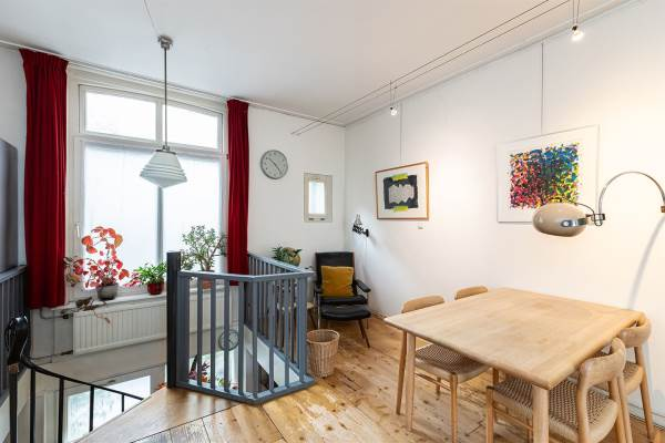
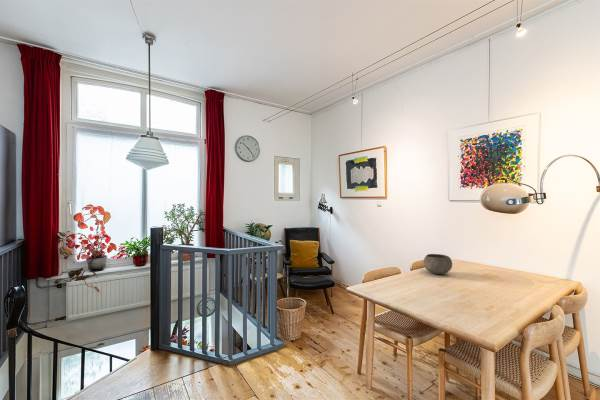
+ bowl (437, 264)
